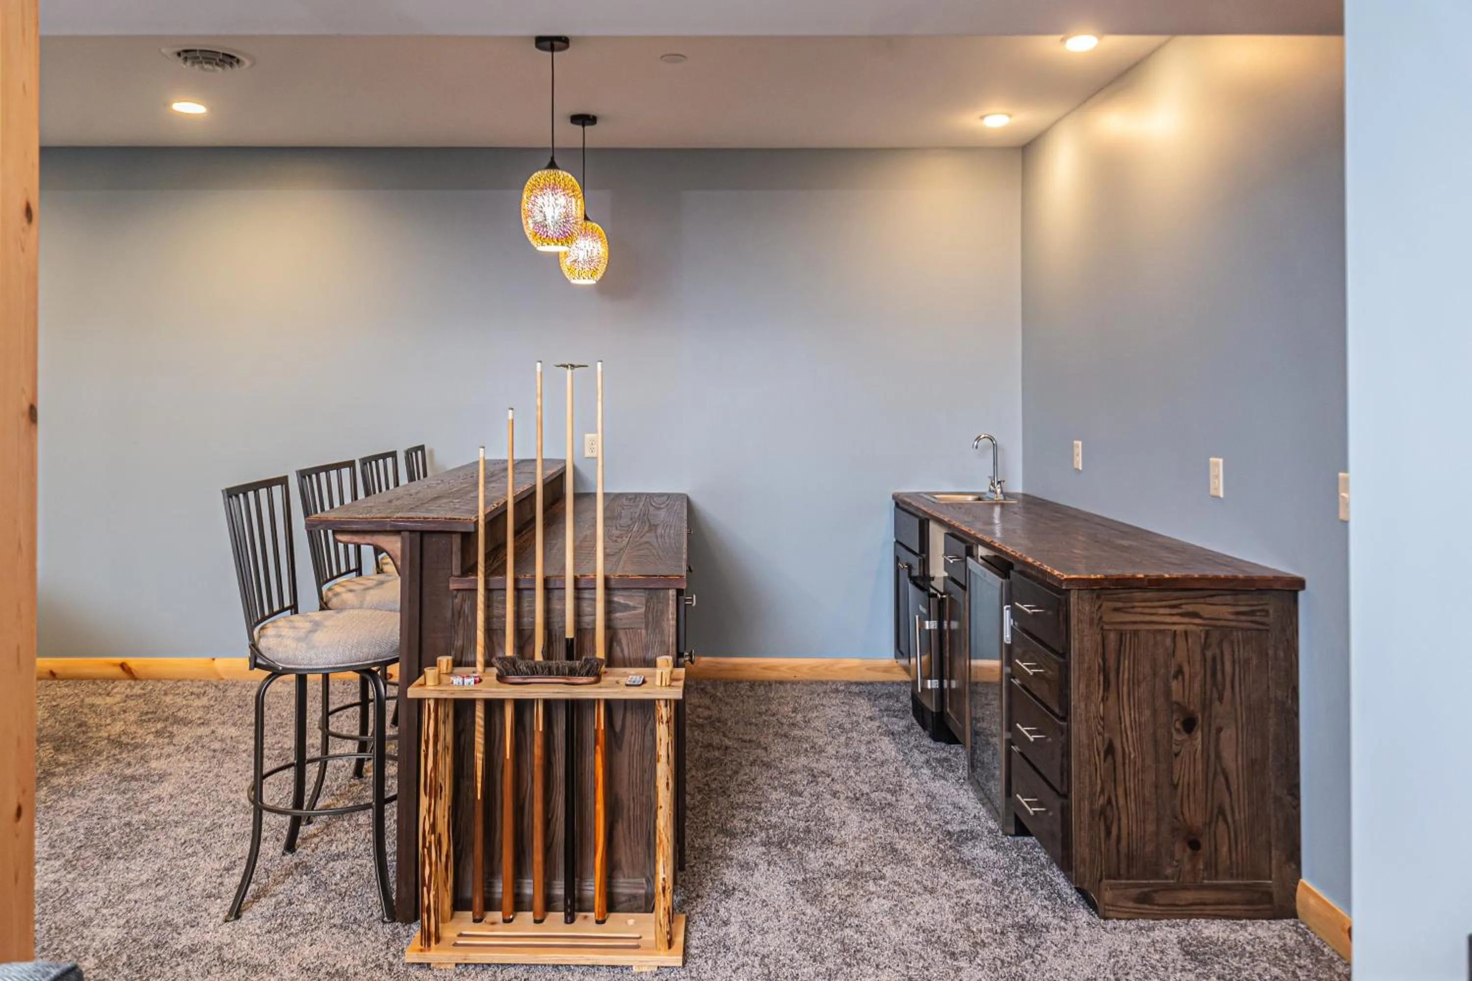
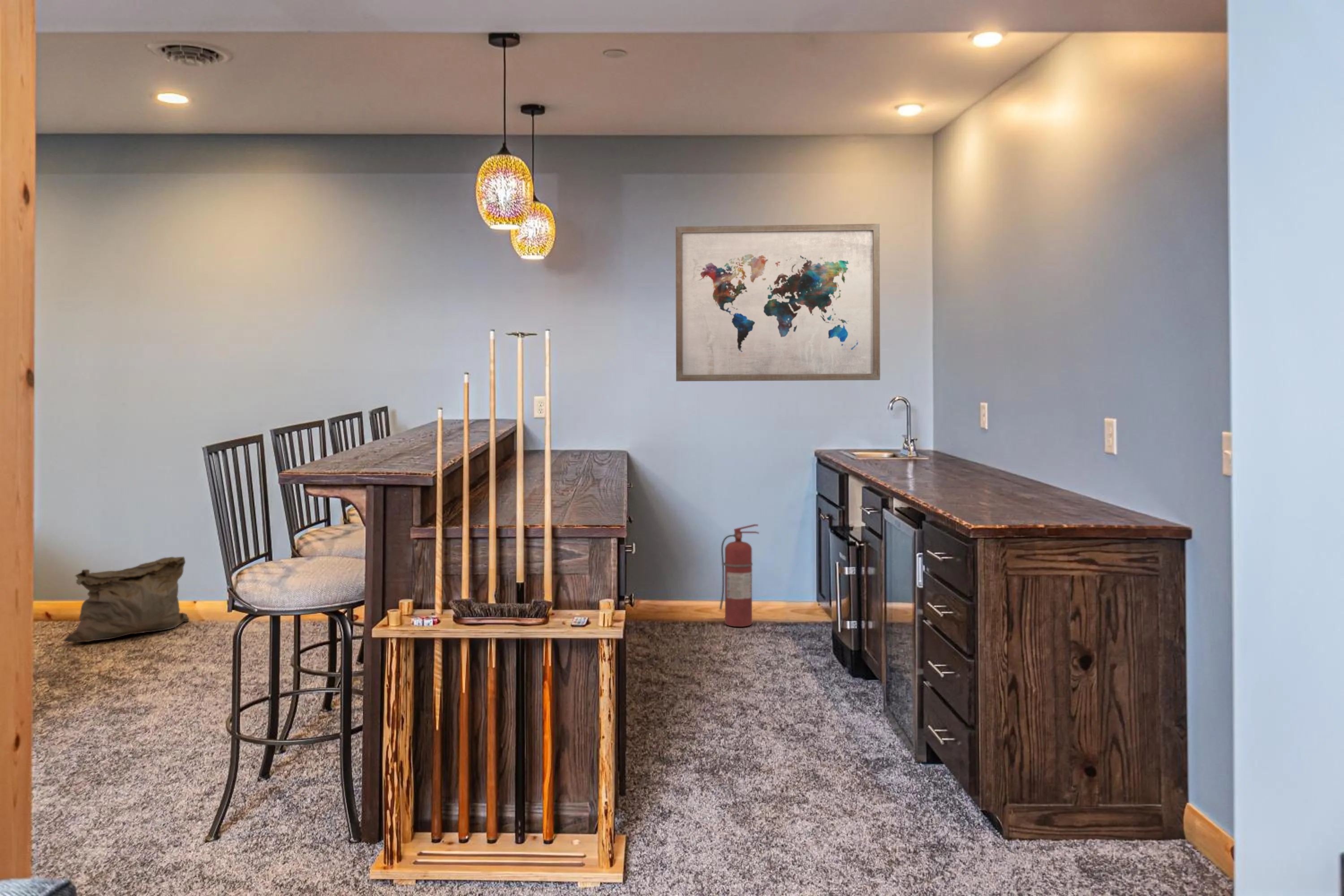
+ wall art (777, 303)
+ fire extinguisher (739, 574)
+ bag (132, 597)
